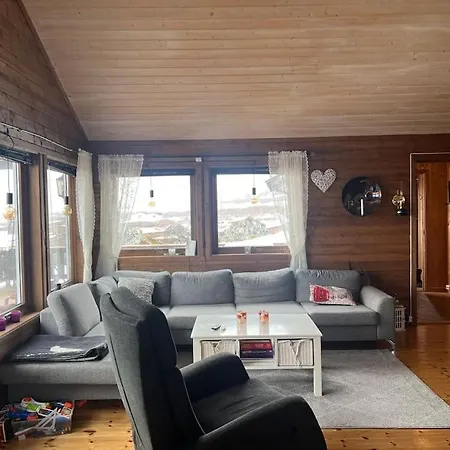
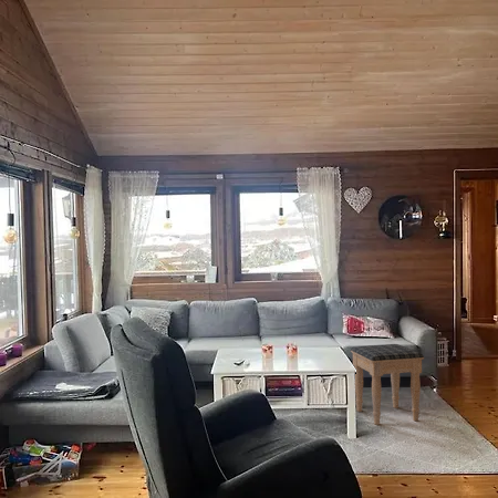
+ footstool (391, 381)
